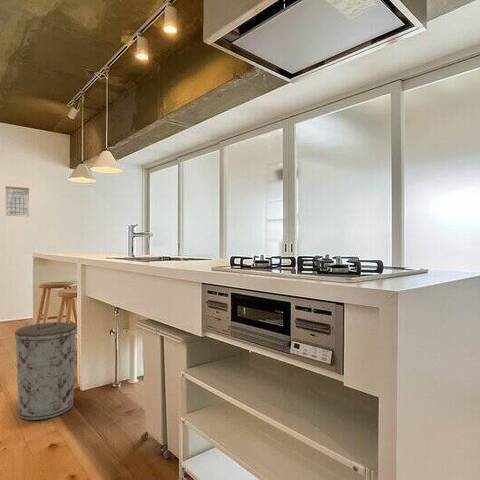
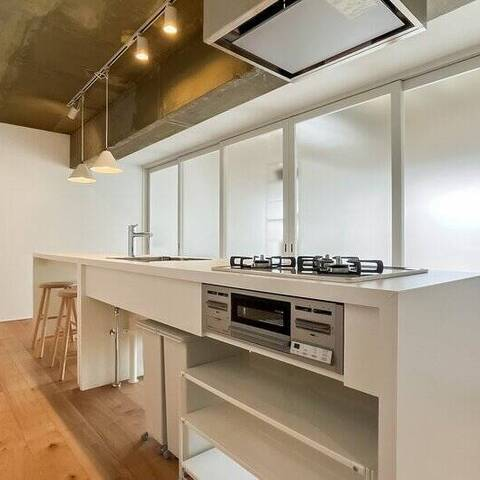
- calendar (17, 198)
- trash can (46, 366)
